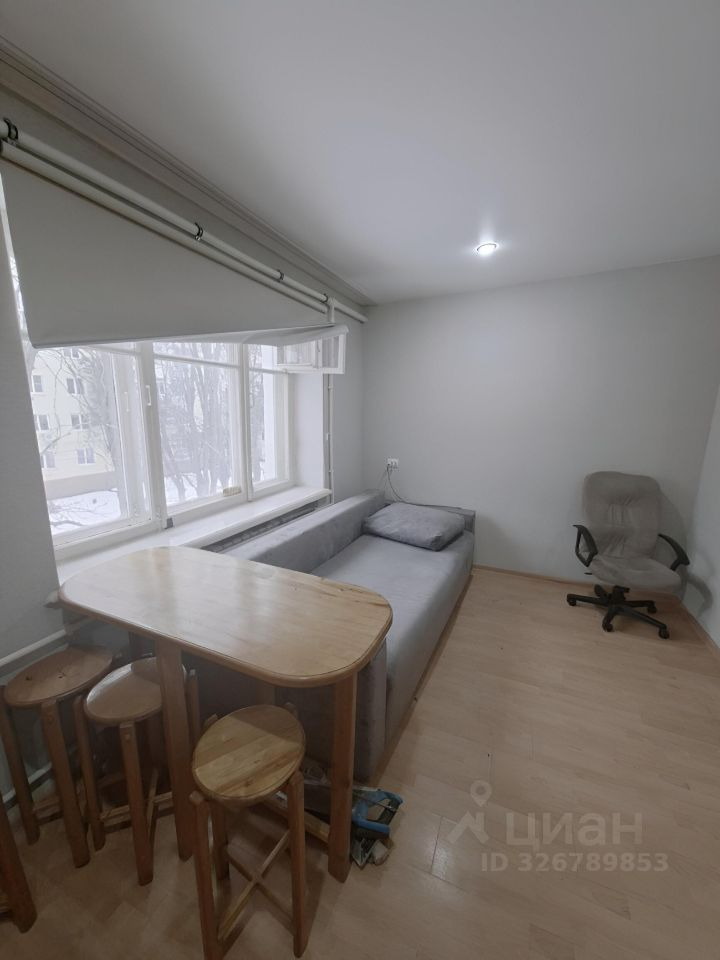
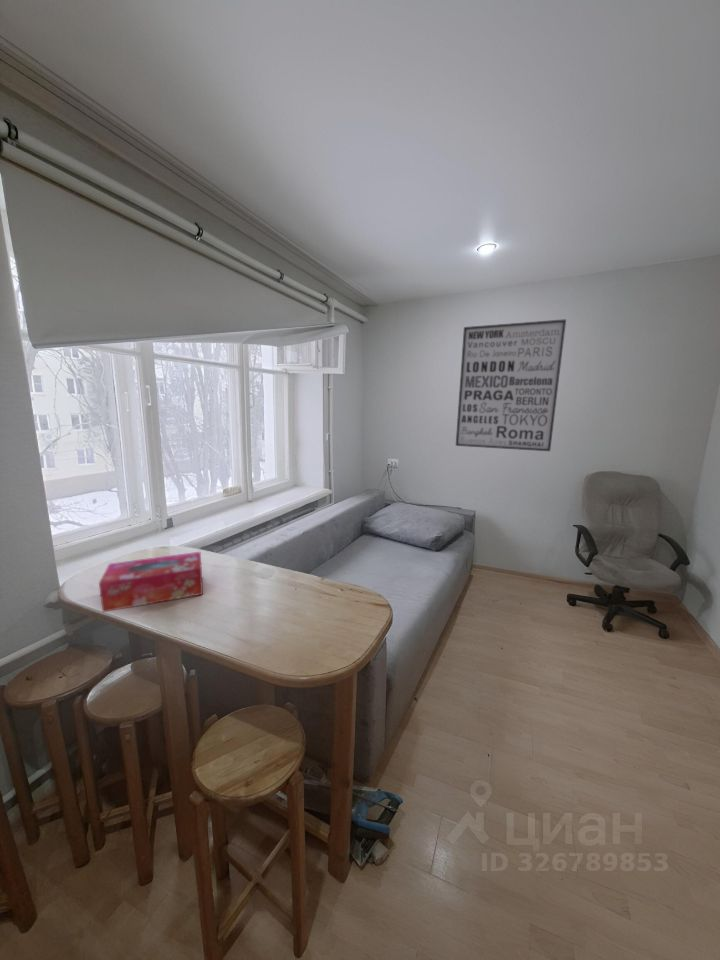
+ wall art (506, 388)
+ tissue box (156, 579)
